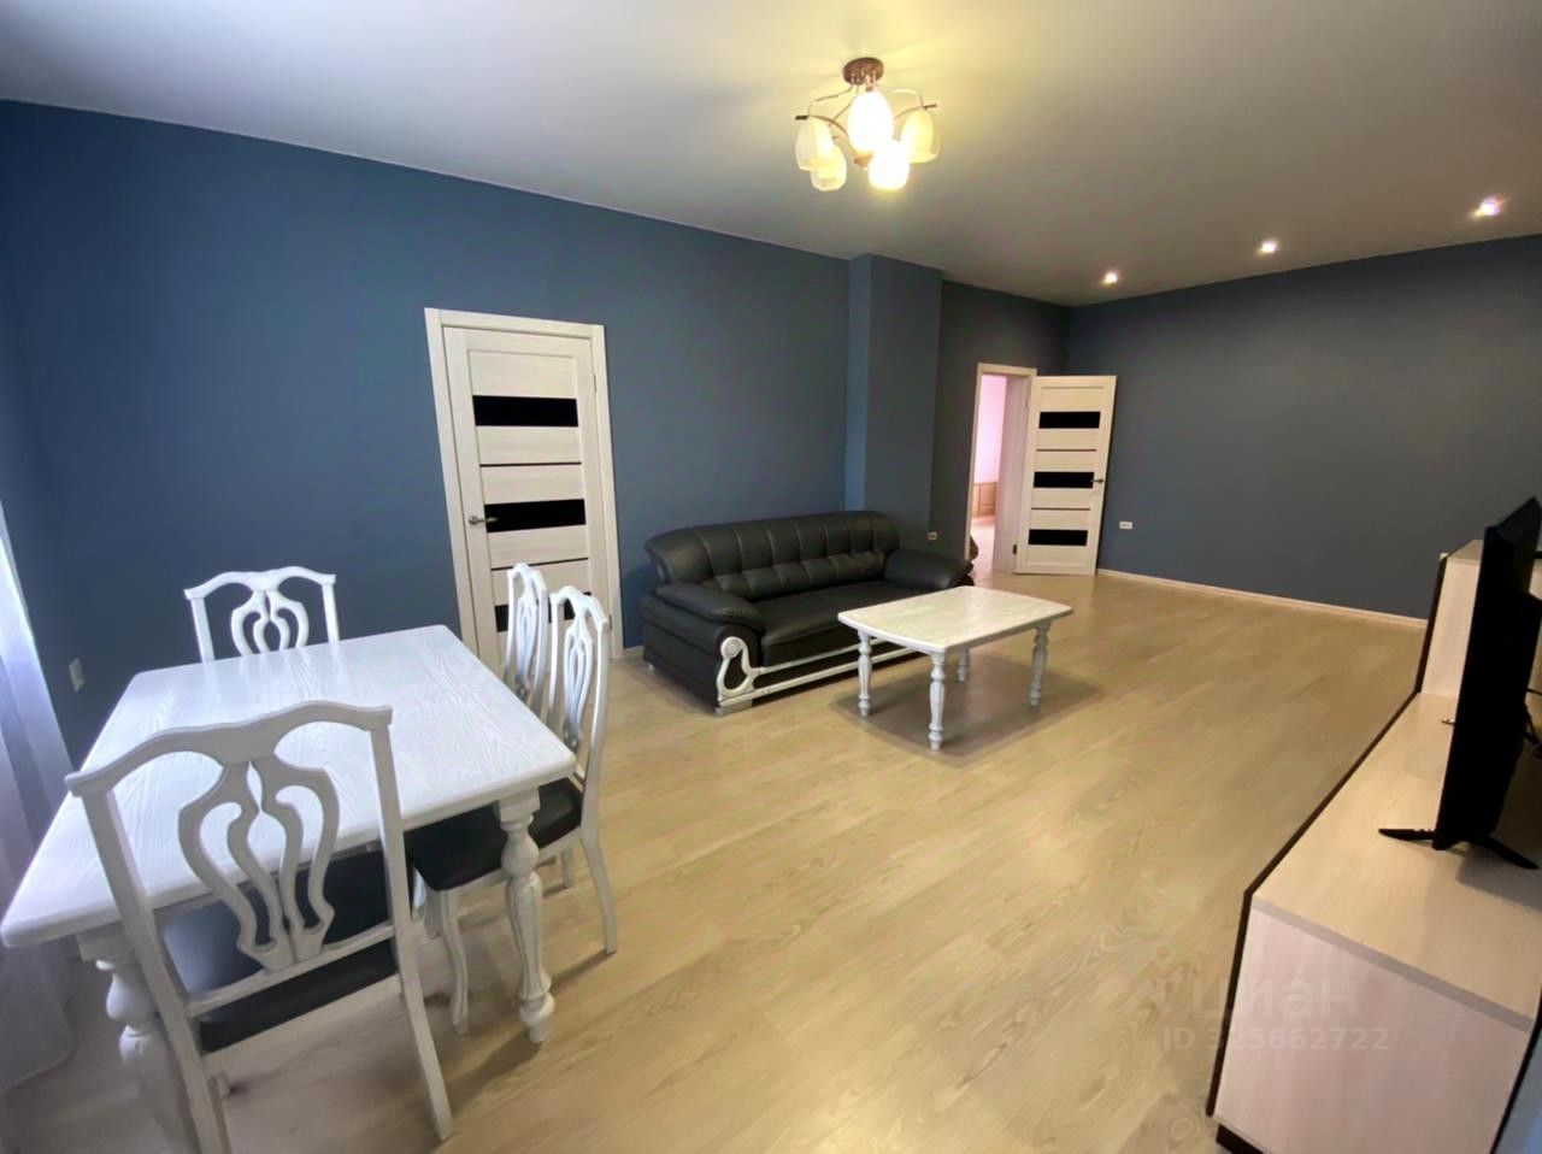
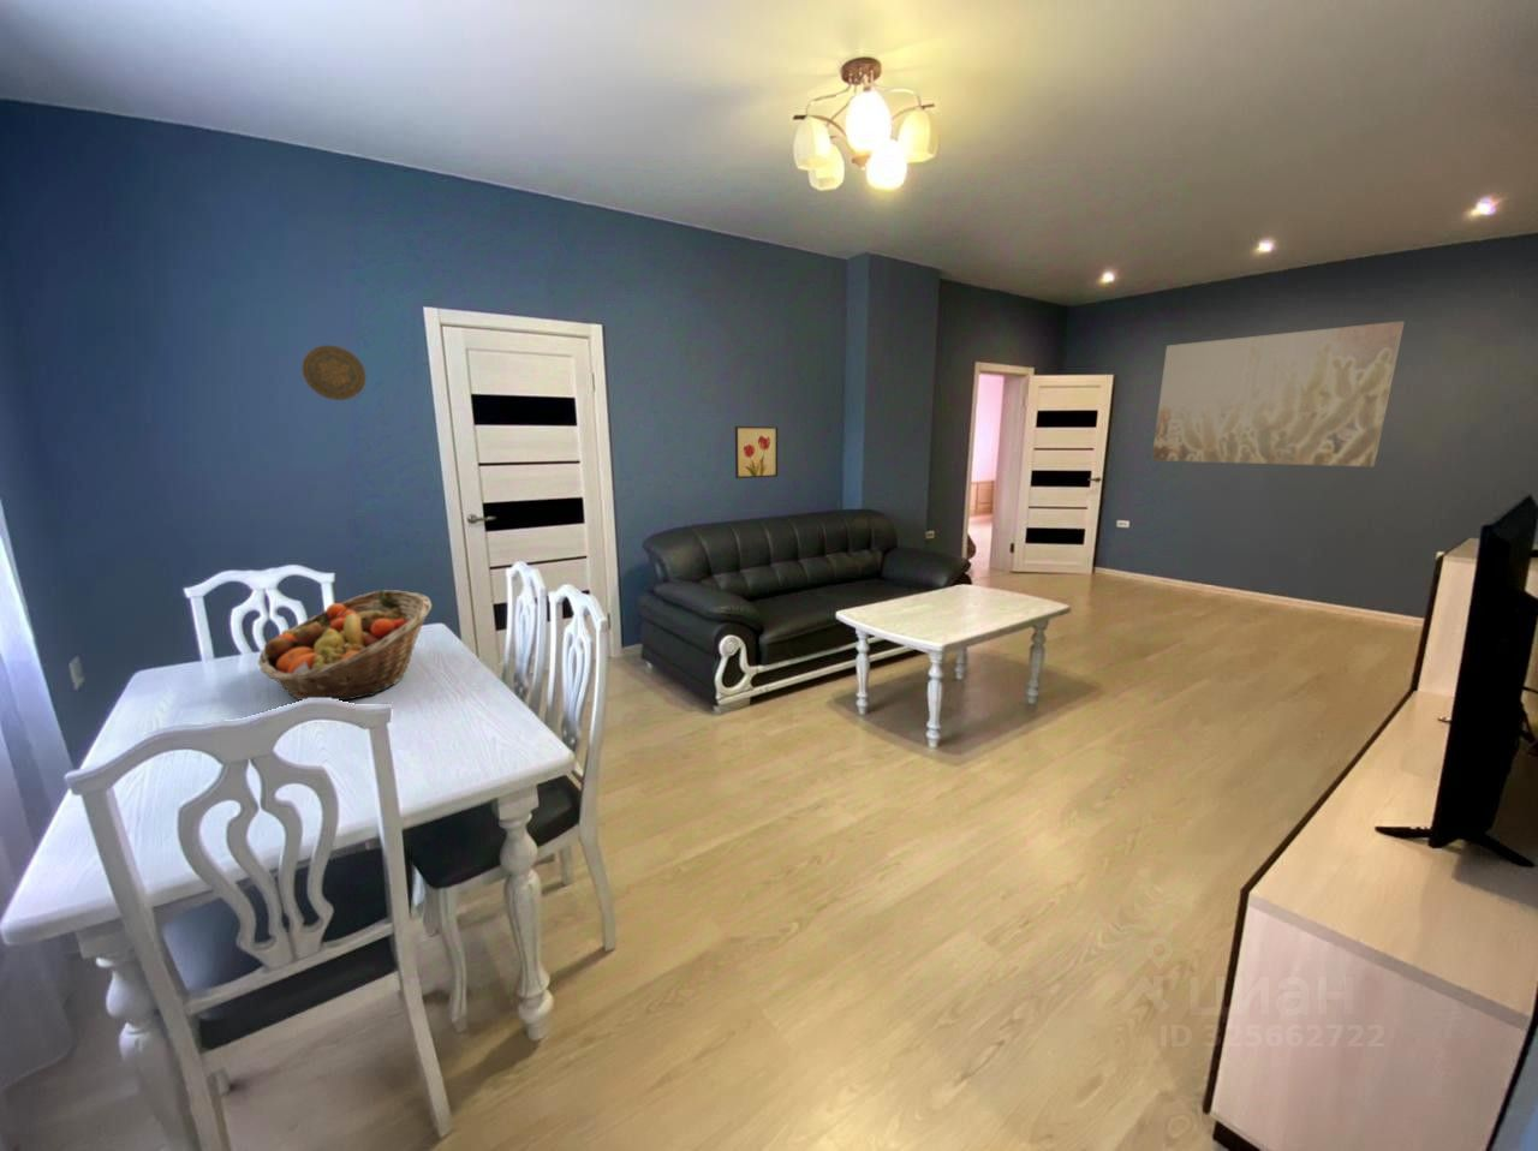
+ wall art (1260, 400)
+ fruit basket (349, 642)
+ decorative plate (334, 372)
+ wall art (756, 452)
